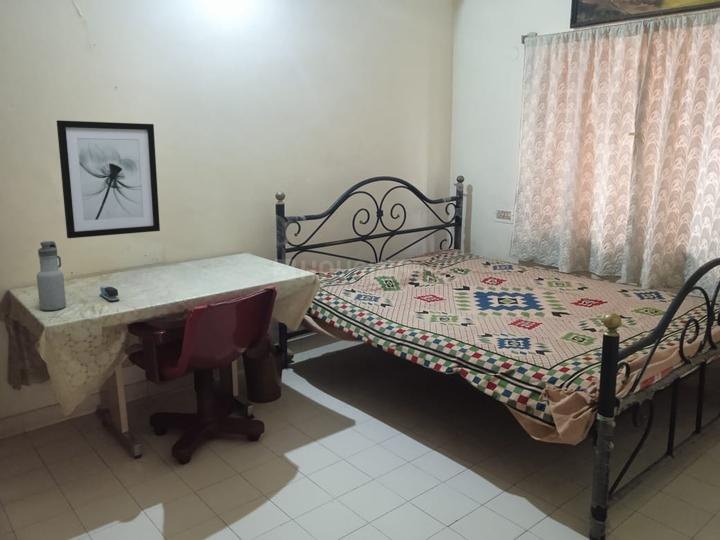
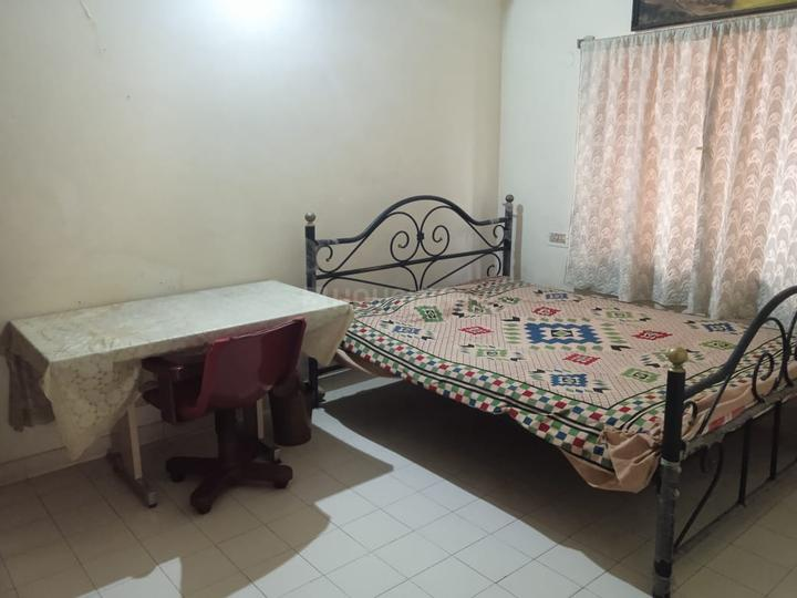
- water bottle (50, 275)
- stapler (109, 292)
- wall art (111, 179)
